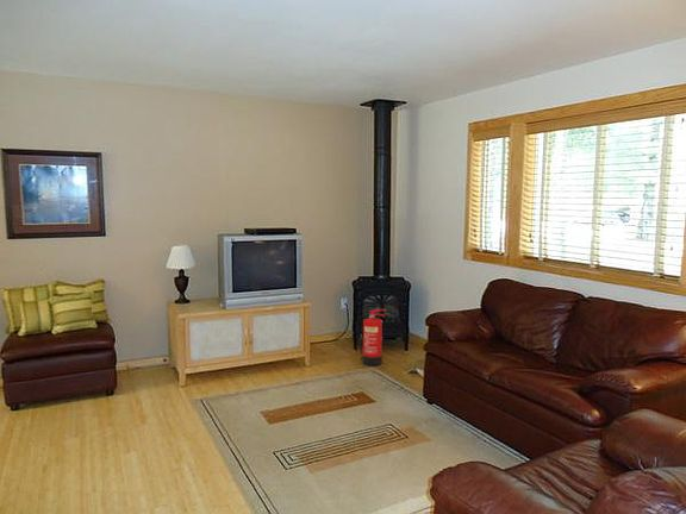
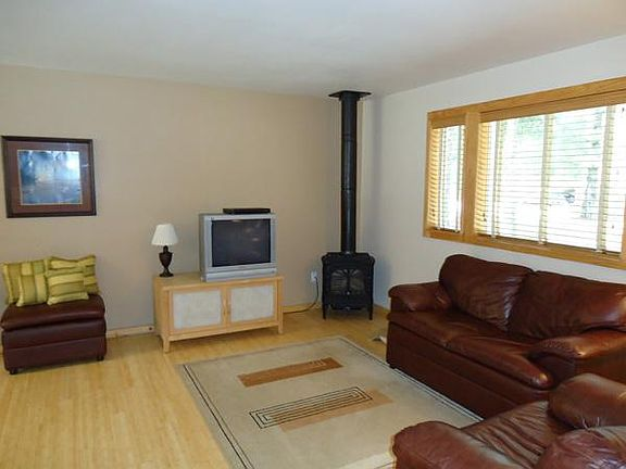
- fire extinguisher (370, 336)
